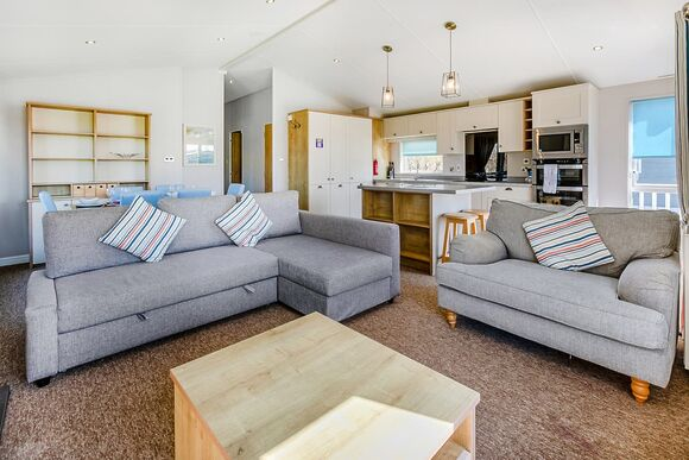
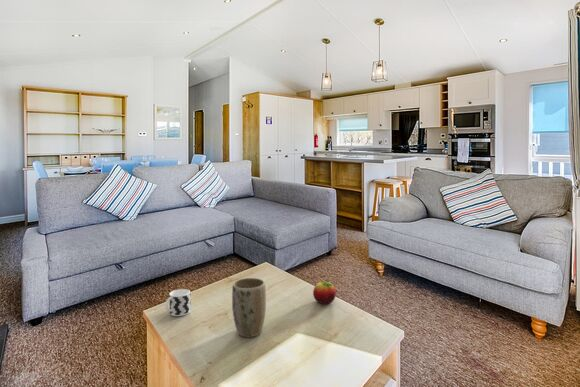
+ cup (177, 303)
+ plant pot (249, 307)
+ fruit (324, 291)
